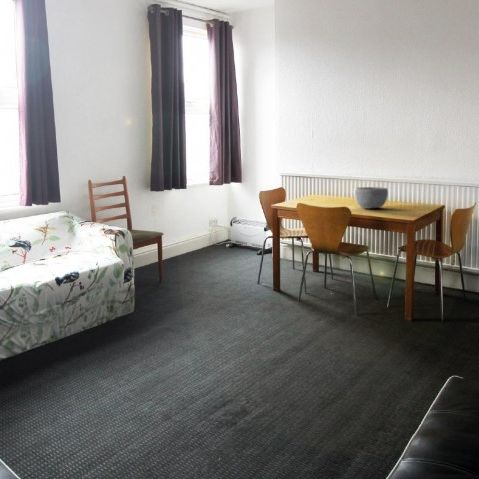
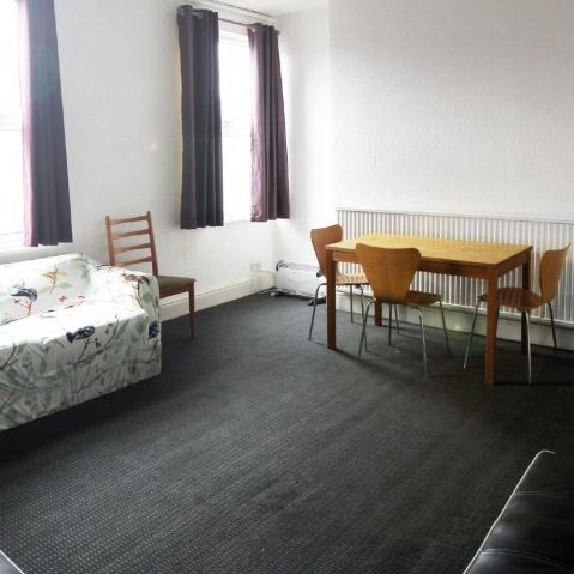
- bowl (370, 197)
